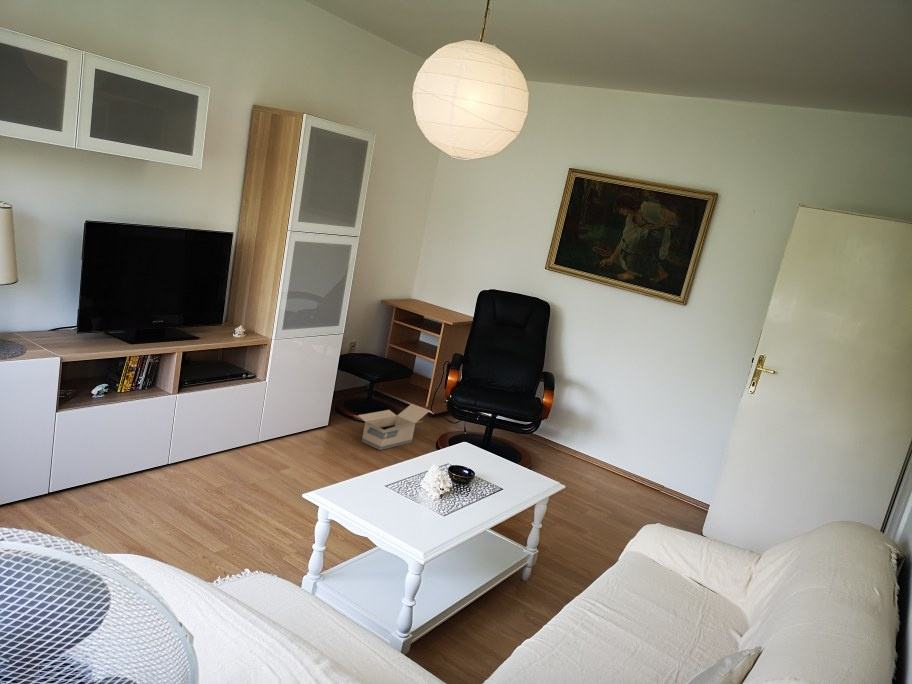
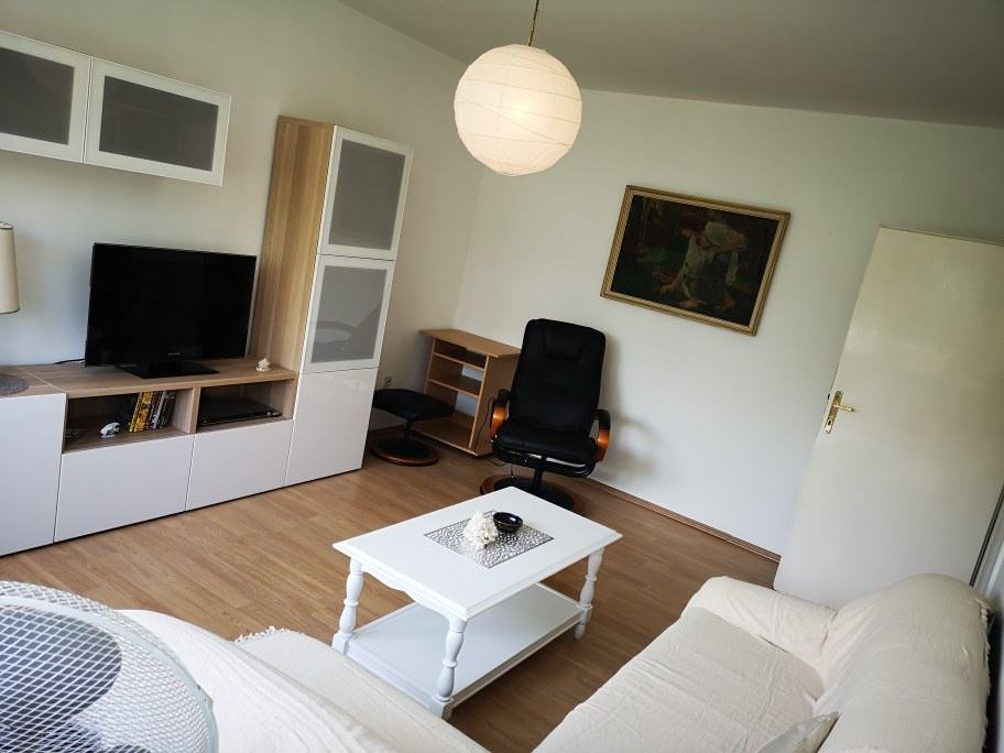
- cardboard box (389, 427)
